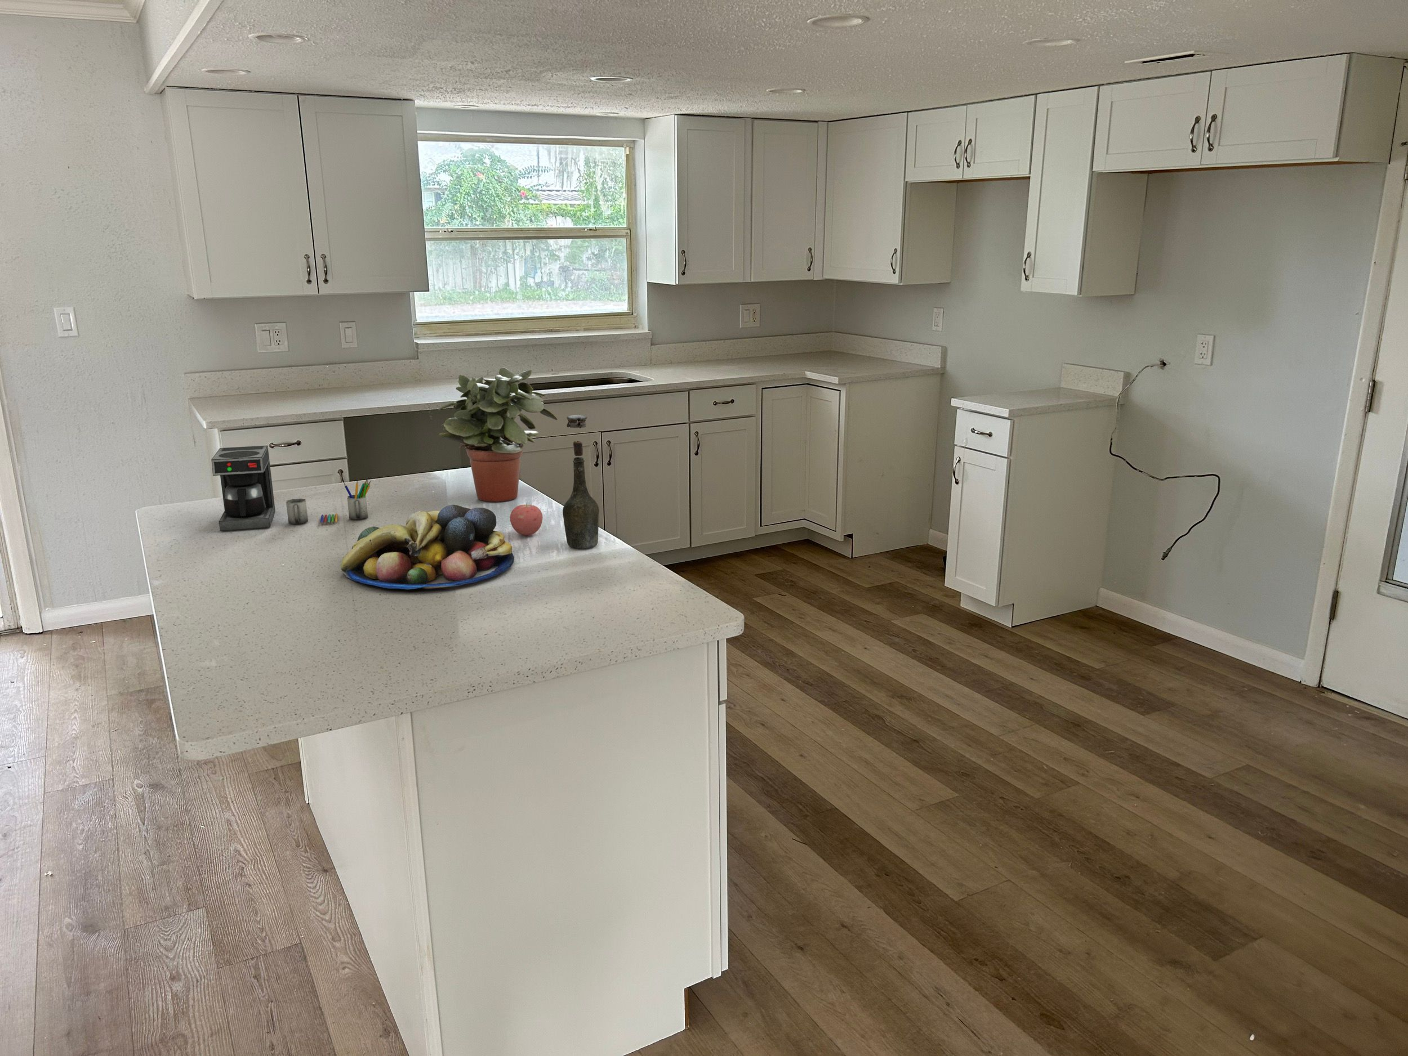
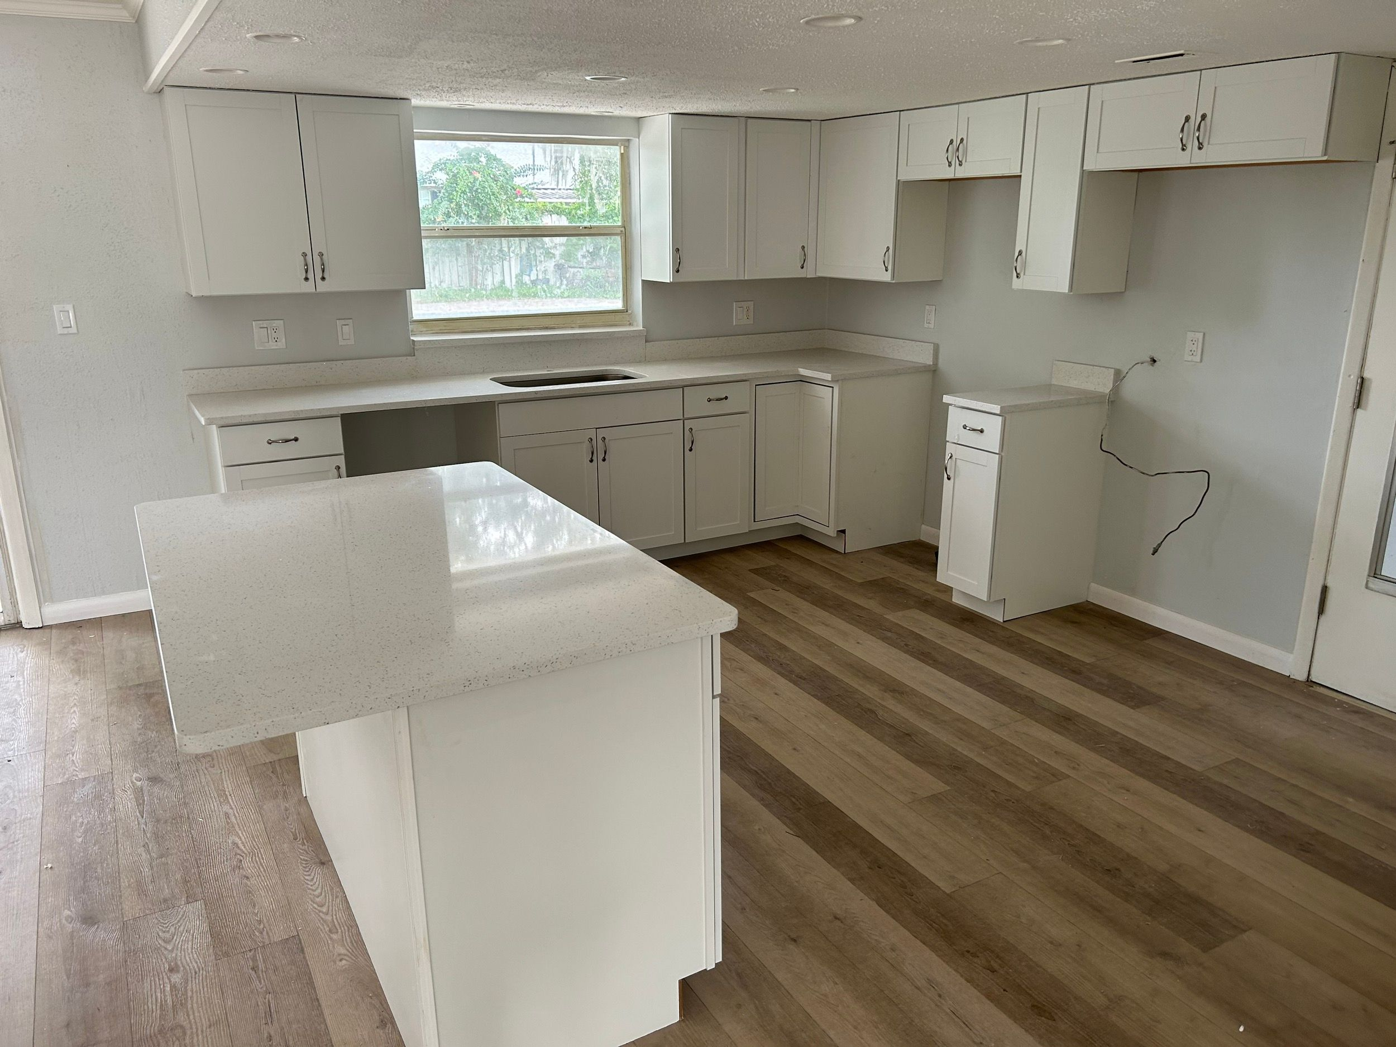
- potted plant (495, 433)
- bottle (579, 481)
- apple (527, 518)
- fruit bowl (429, 537)
- coffee maker (301, 498)
